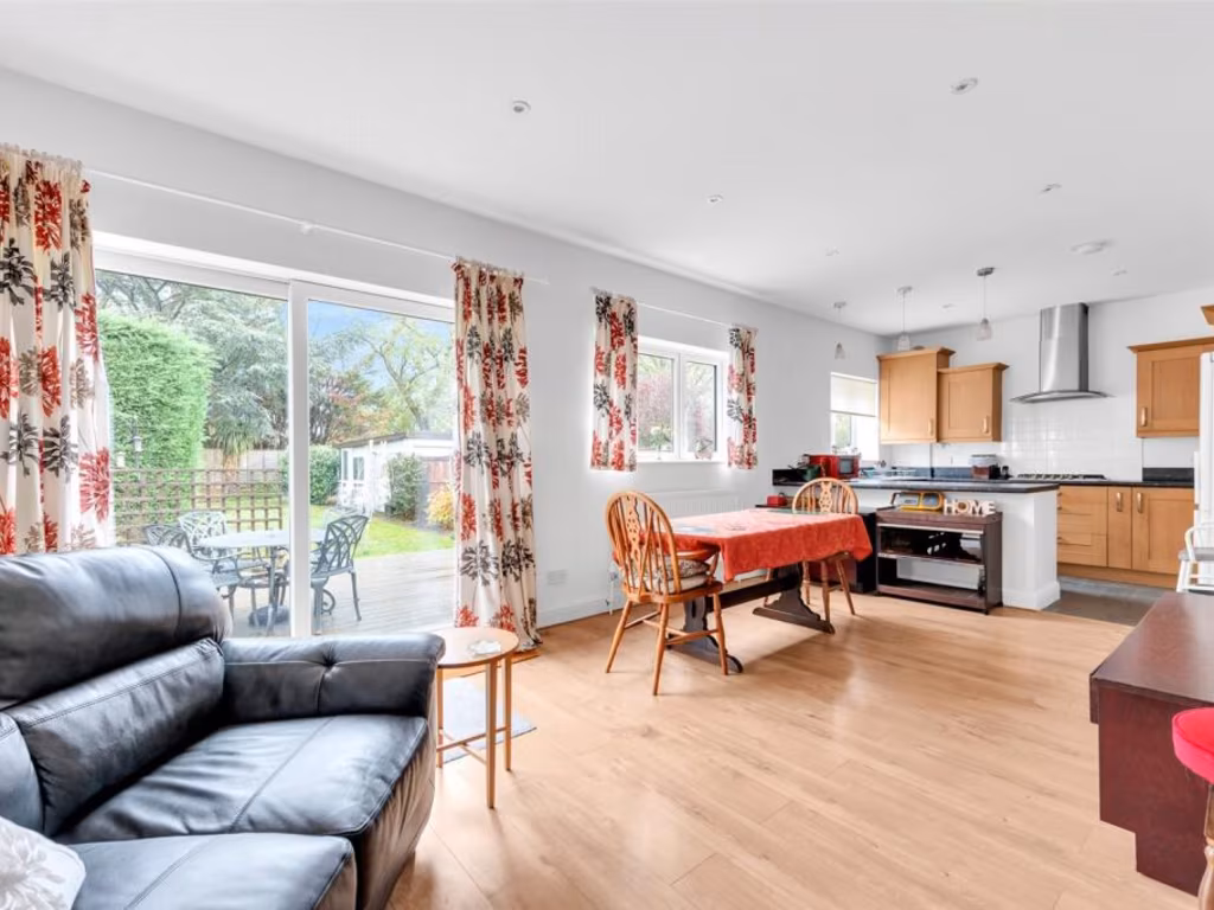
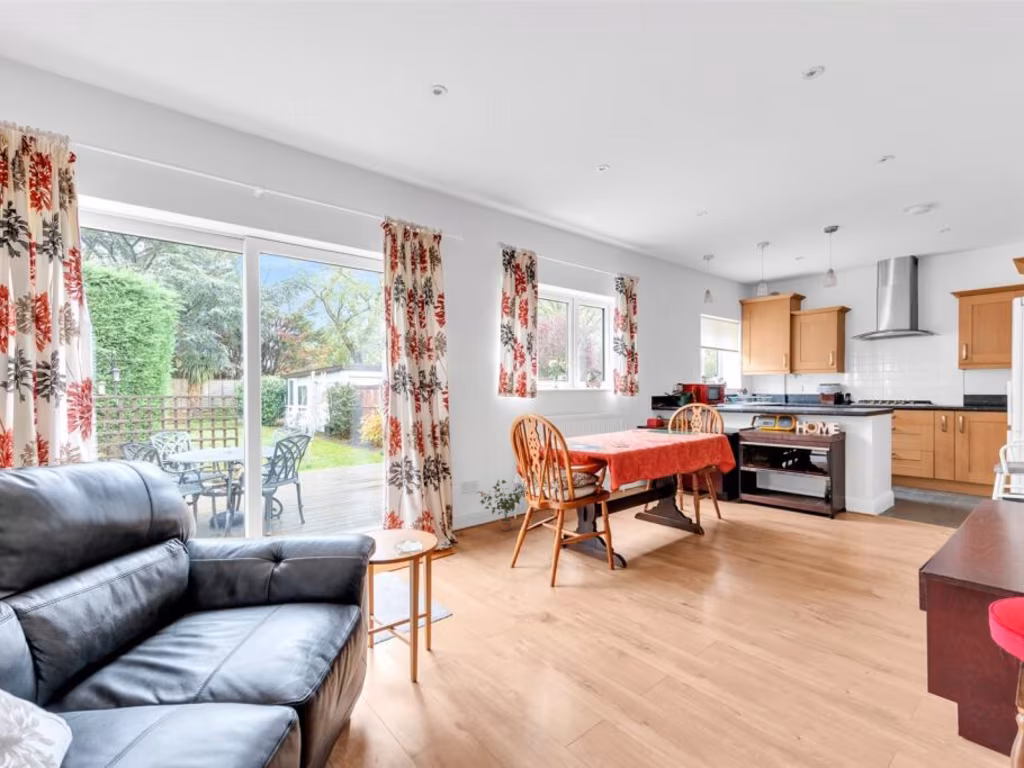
+ potted plant (505, 505)
